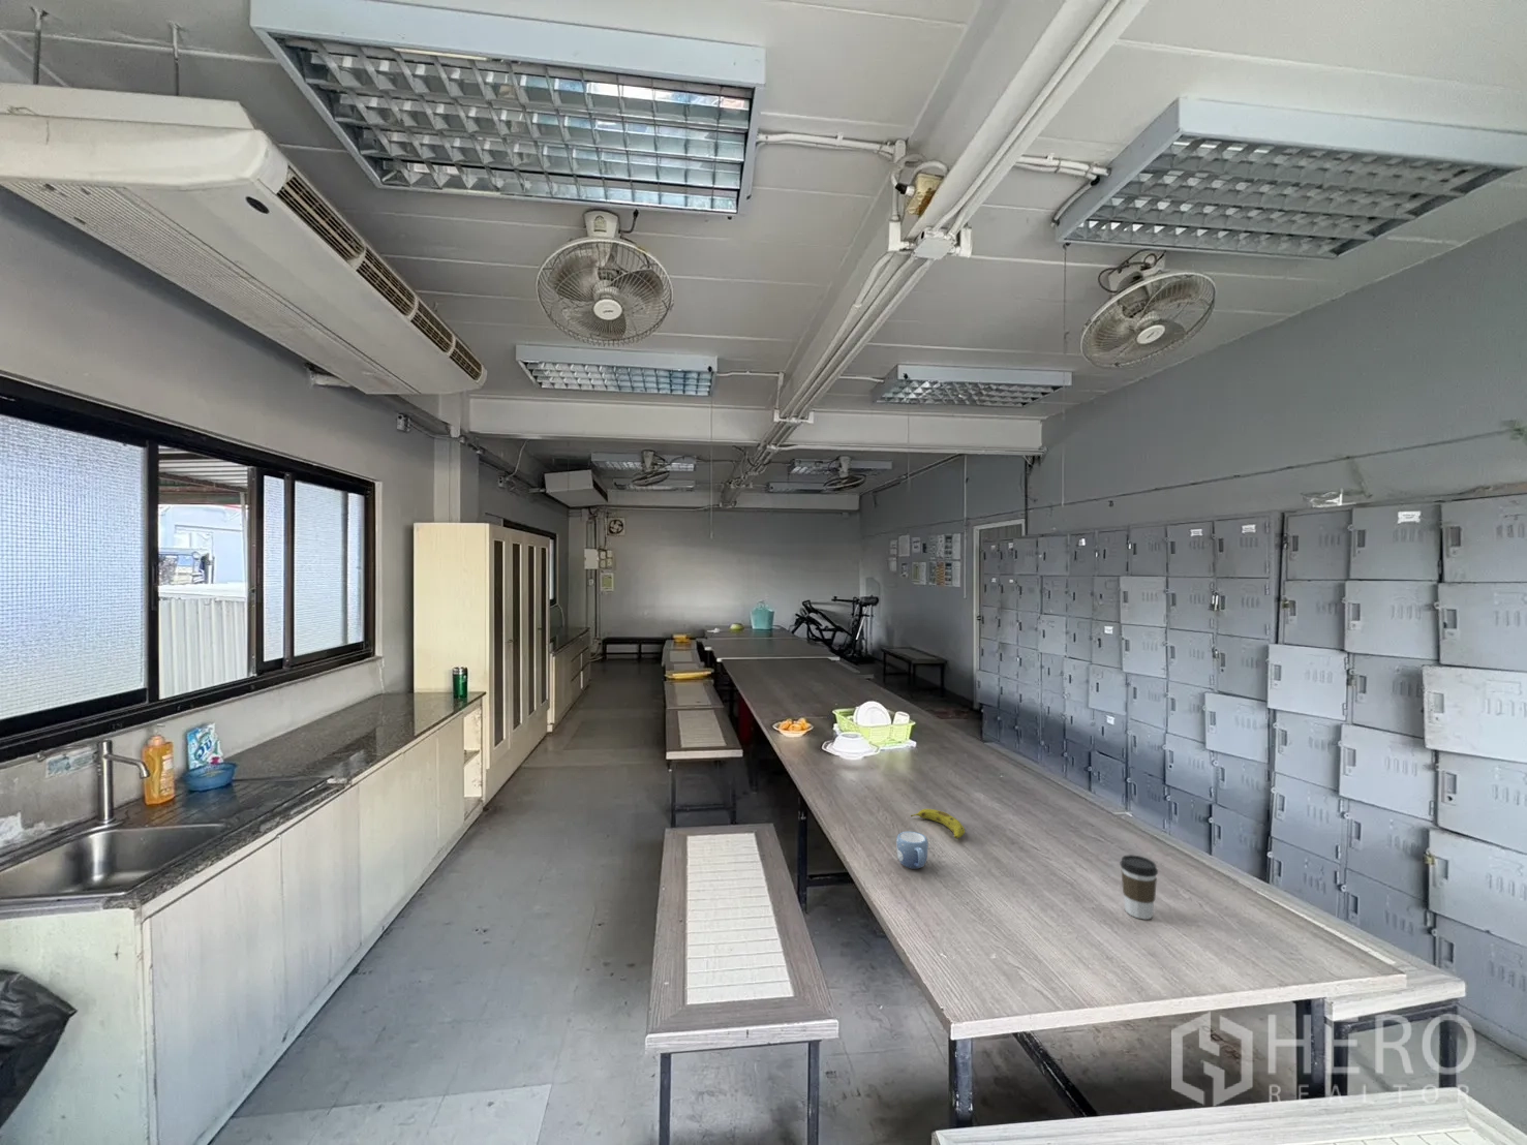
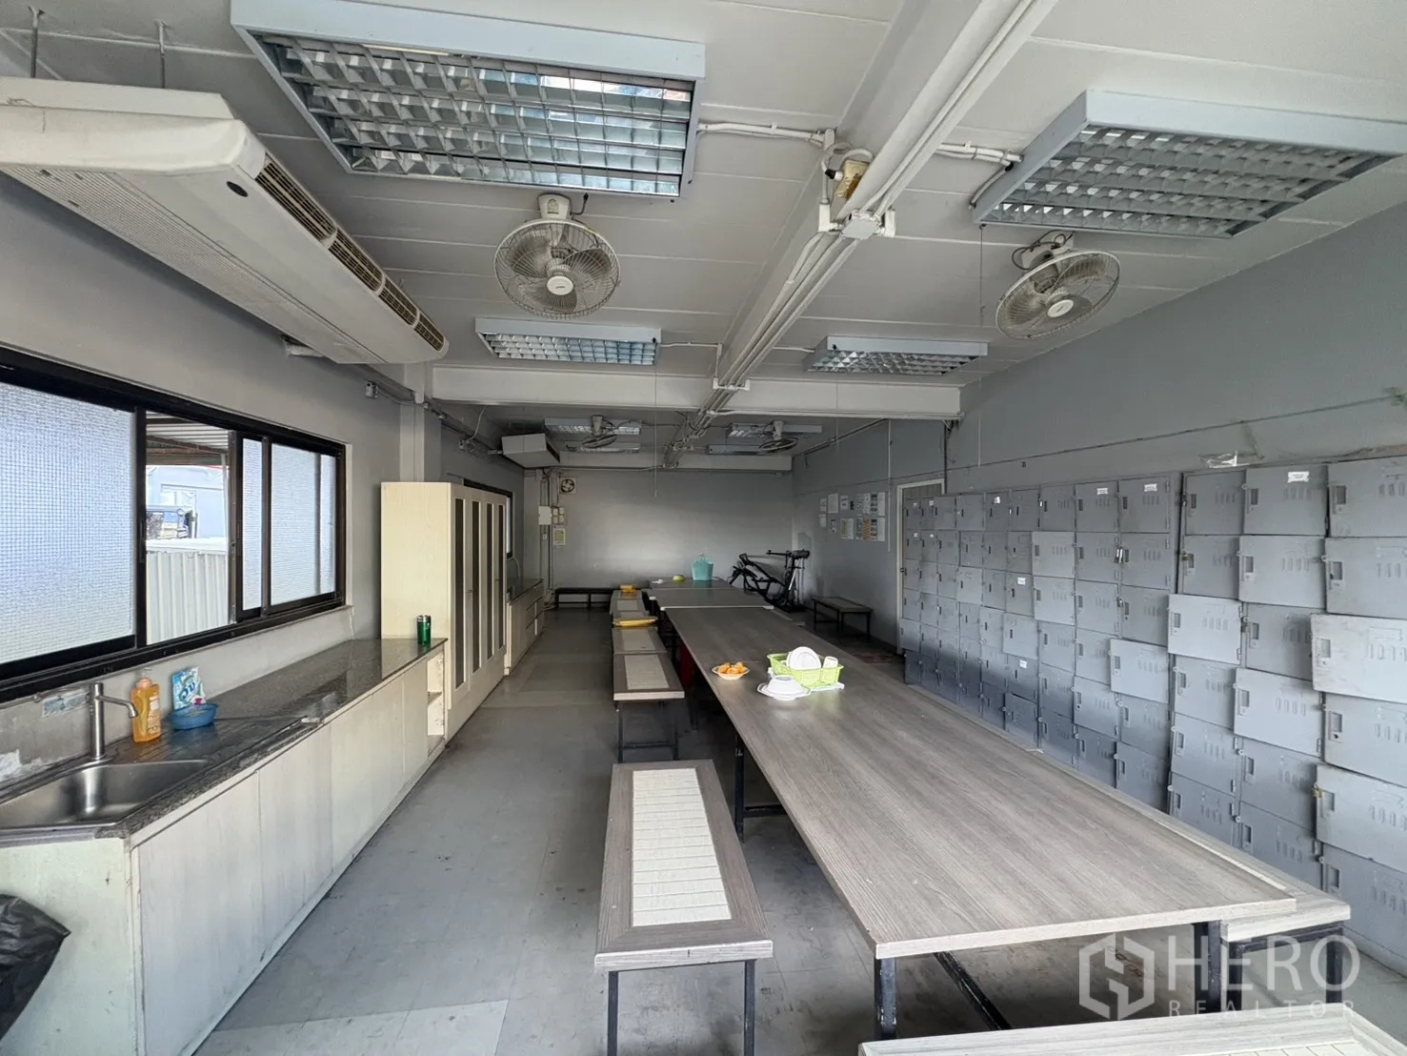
- coffee cup (1138, 886)
- mug (915, 854)
- fruit (941, 823)
